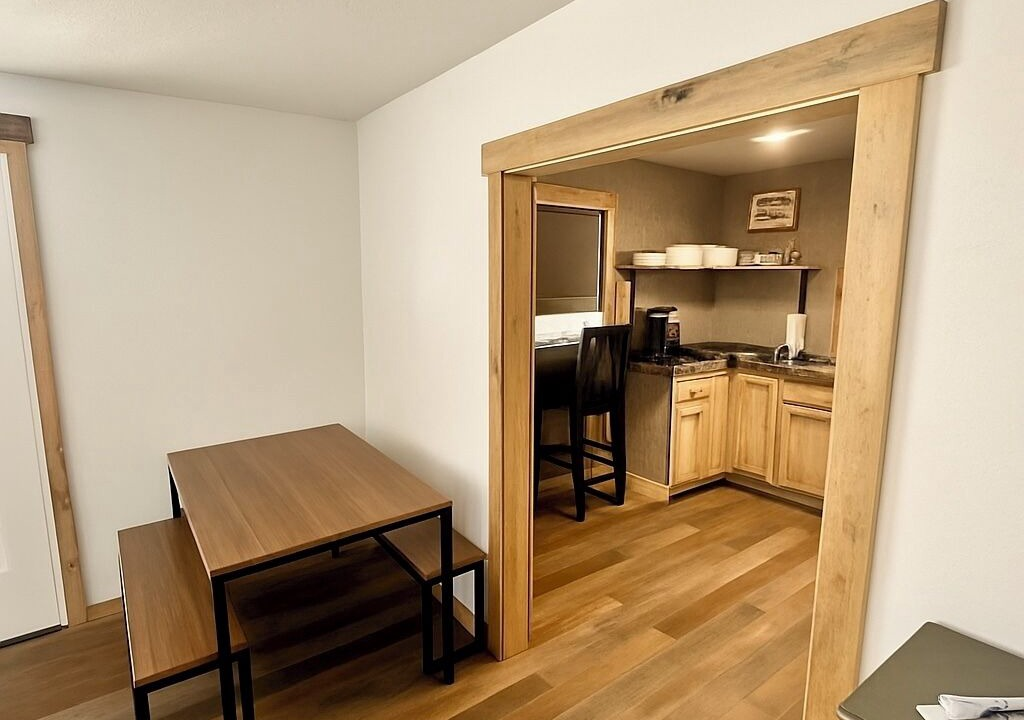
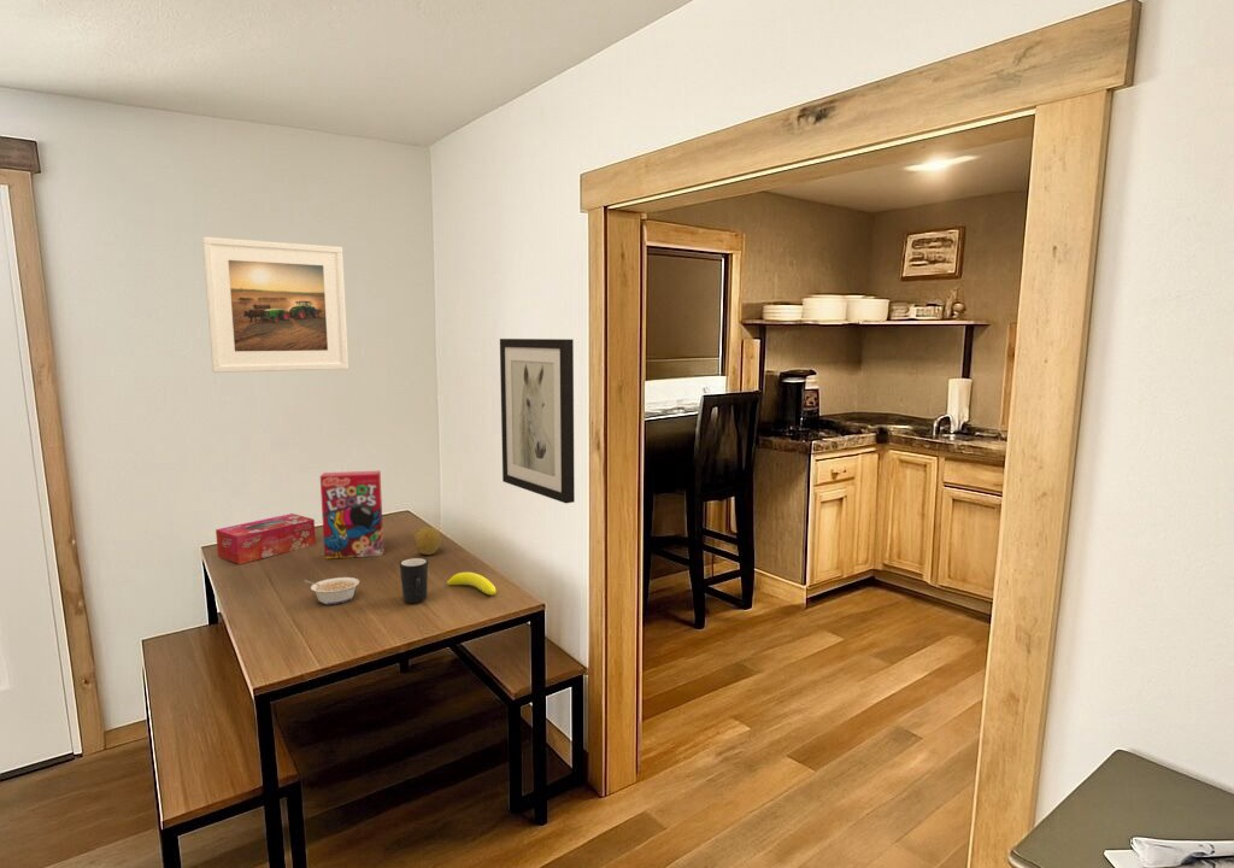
+ legume (334, 590)
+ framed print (280, 306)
+ fruit (428, 540)
+ tissue box (266, 536)
+ cereal box (352, 514)
+ mug (415, 582)
+ banana (472, 583)
+ wall art (535, 416)
